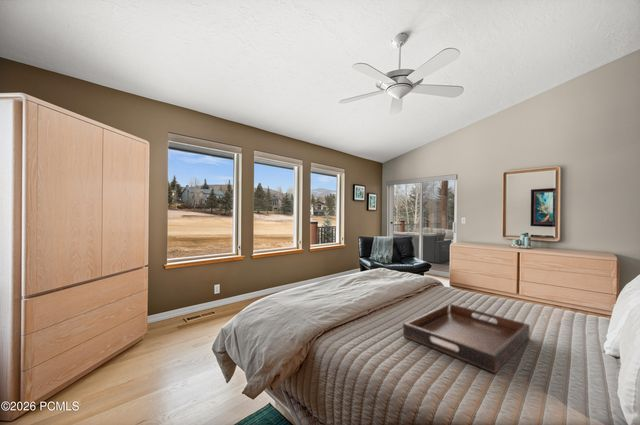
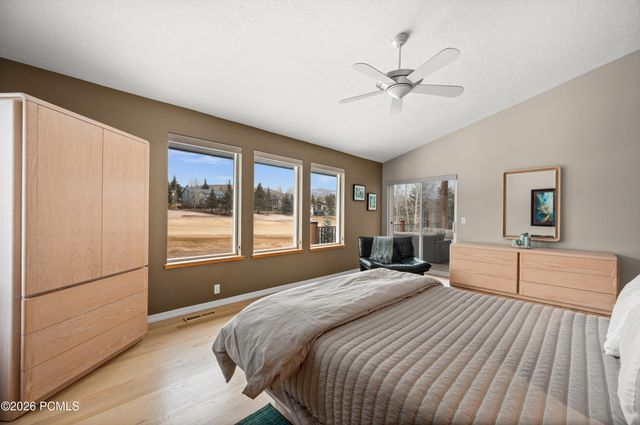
- serving tray (466, 330)
